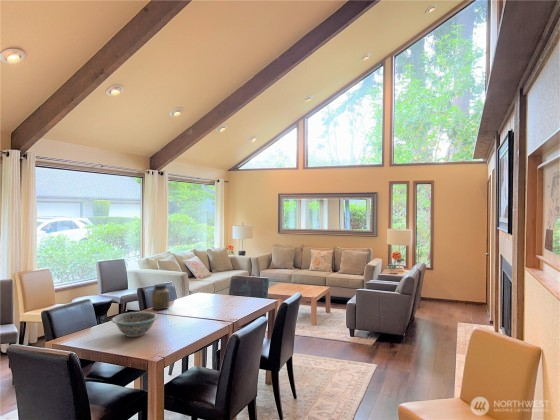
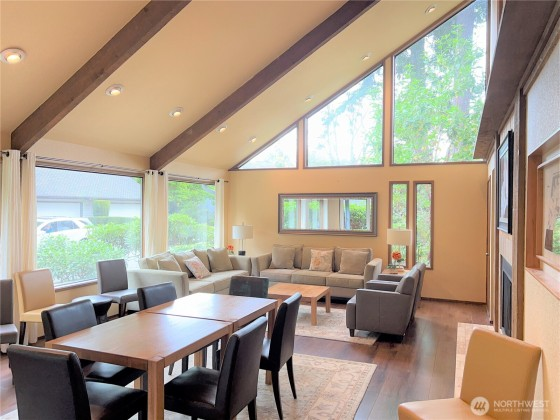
- jar (160, 296)
- decorative bowl (135, 325)
